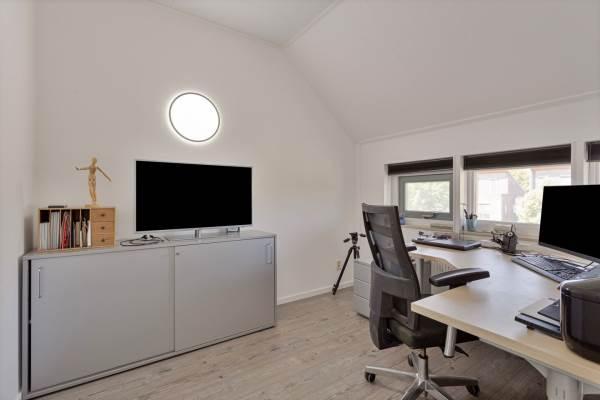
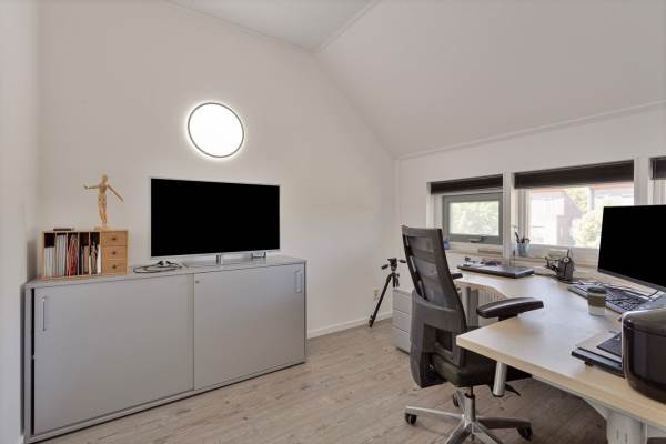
+ coffee cup (596, 301)
